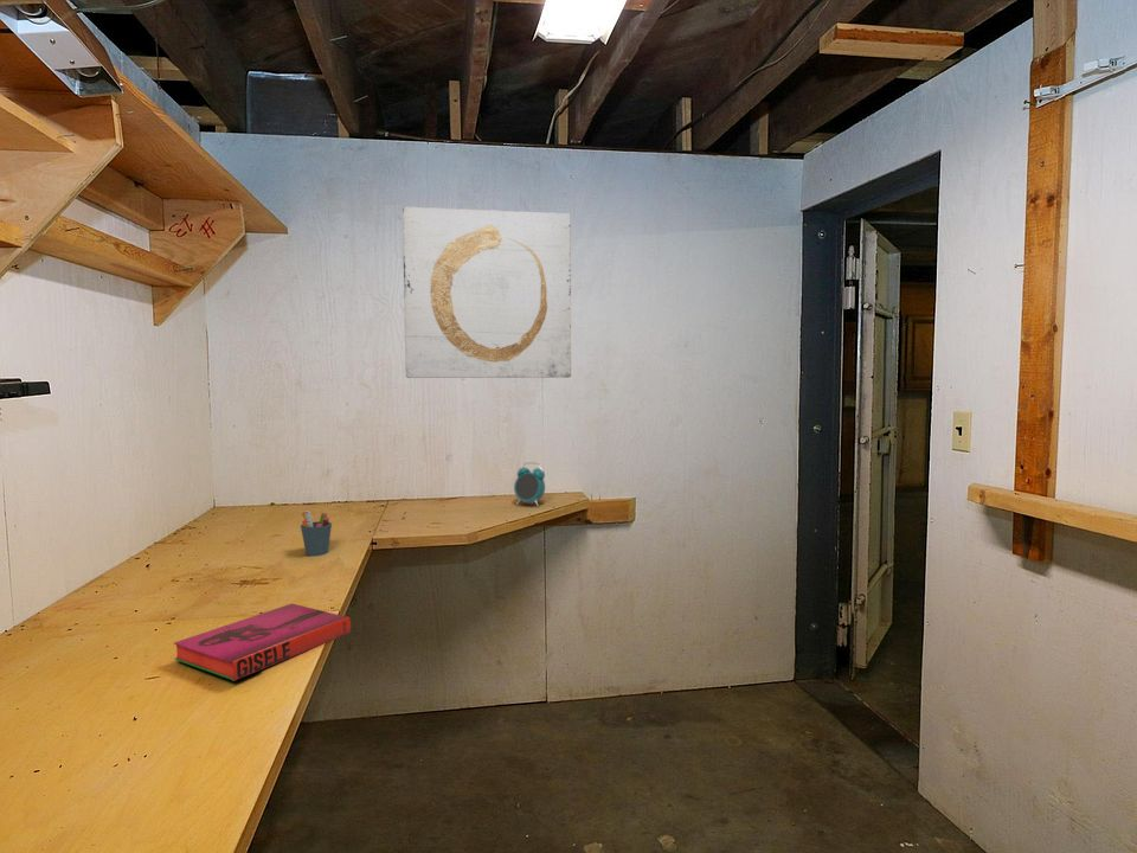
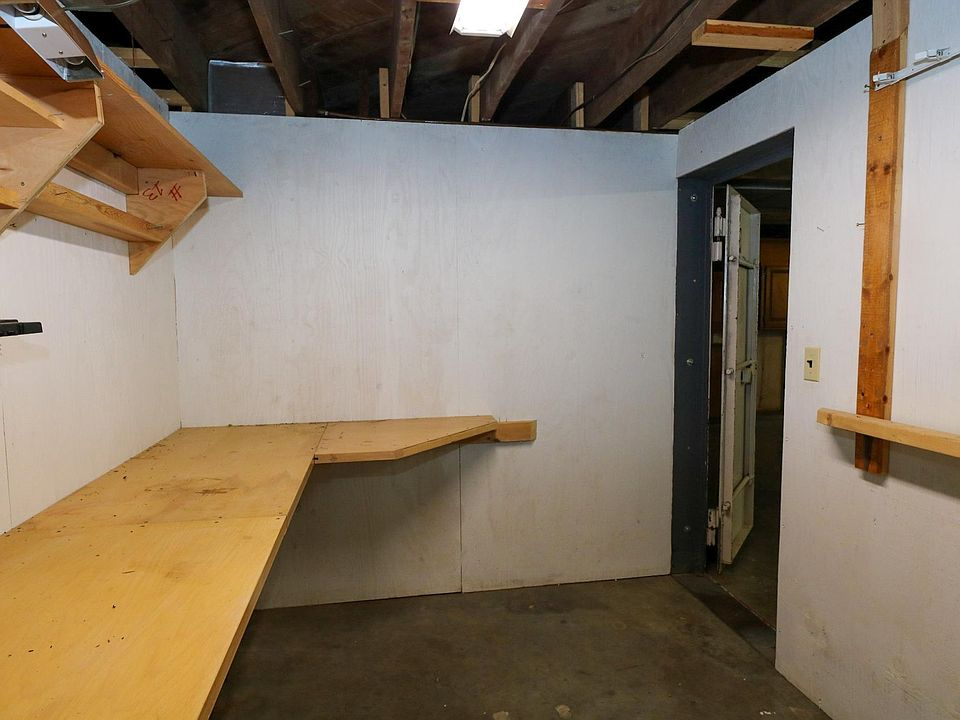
- alarm clock (529, 483)
- pen holder (315, 531)
- wall art (488, 295)
- hardback book (266, 637)
